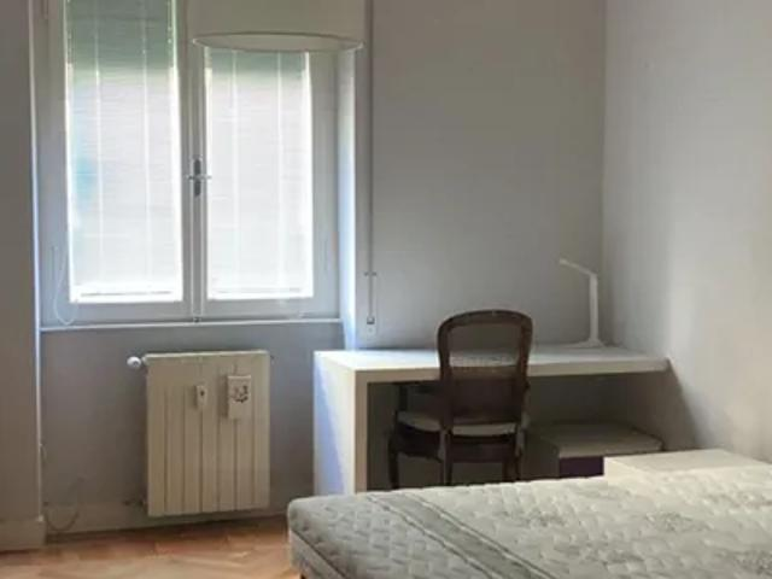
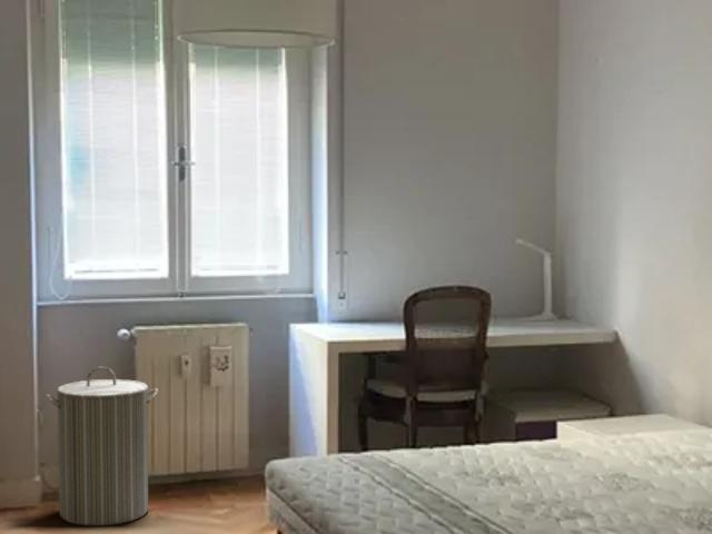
+ laundry hamper (103, 439)
